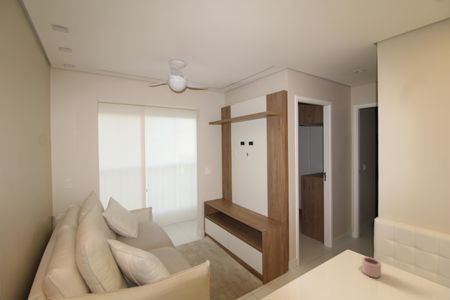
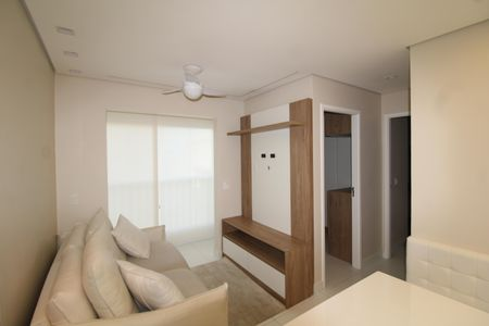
- mug (372, 266)
